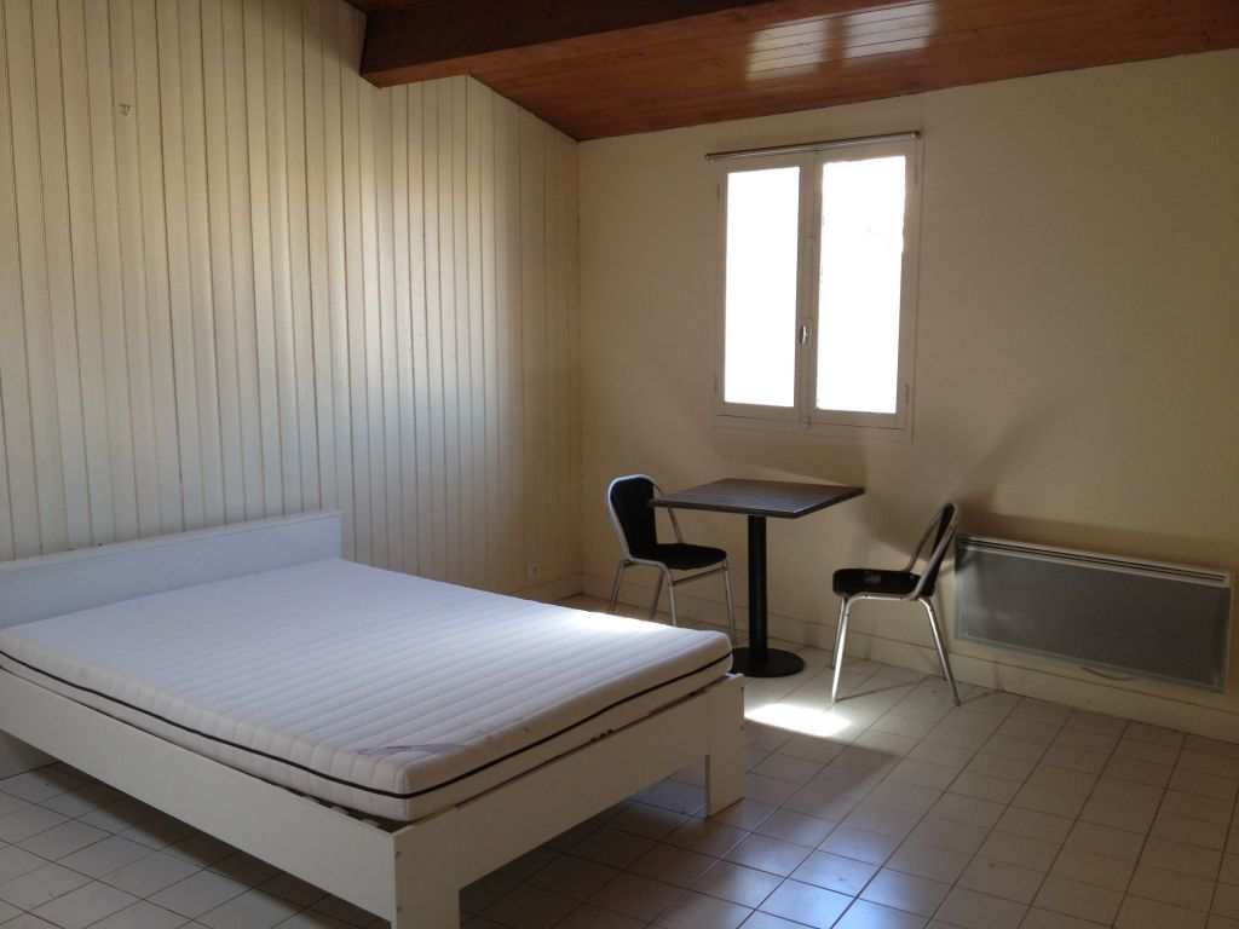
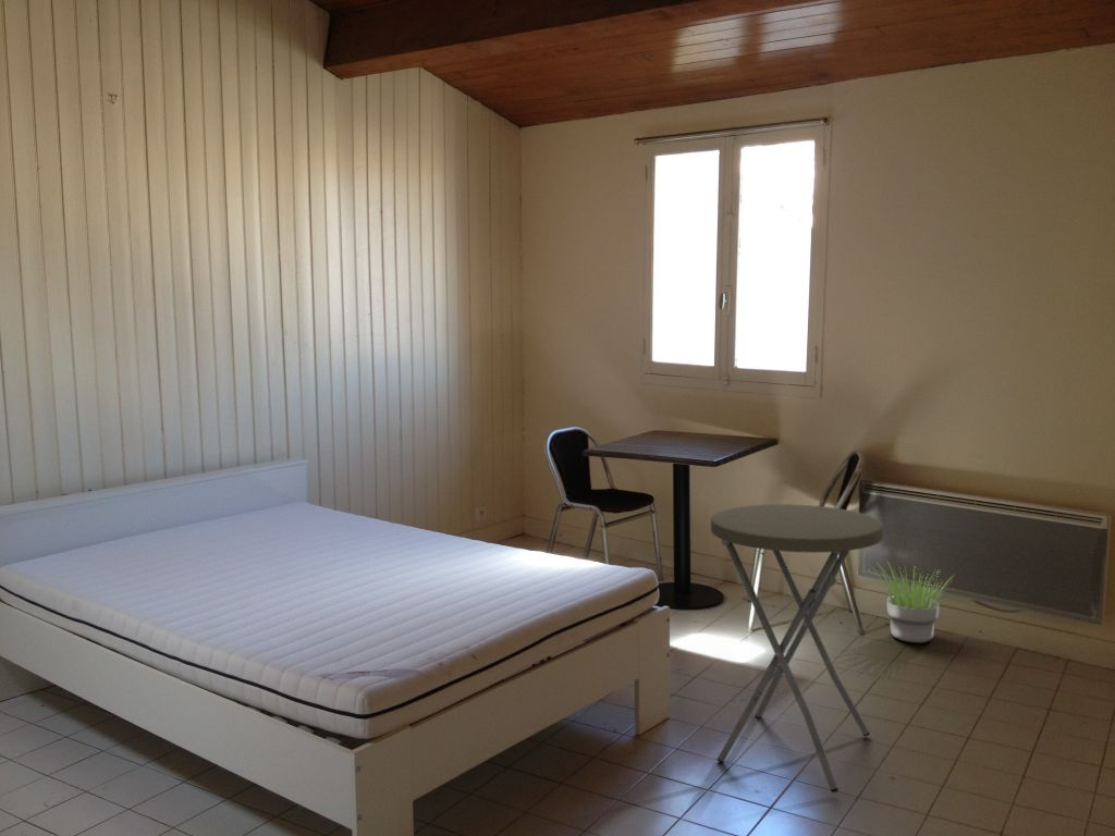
+ side table (792, 636)
+ potted plant (911, 603)
